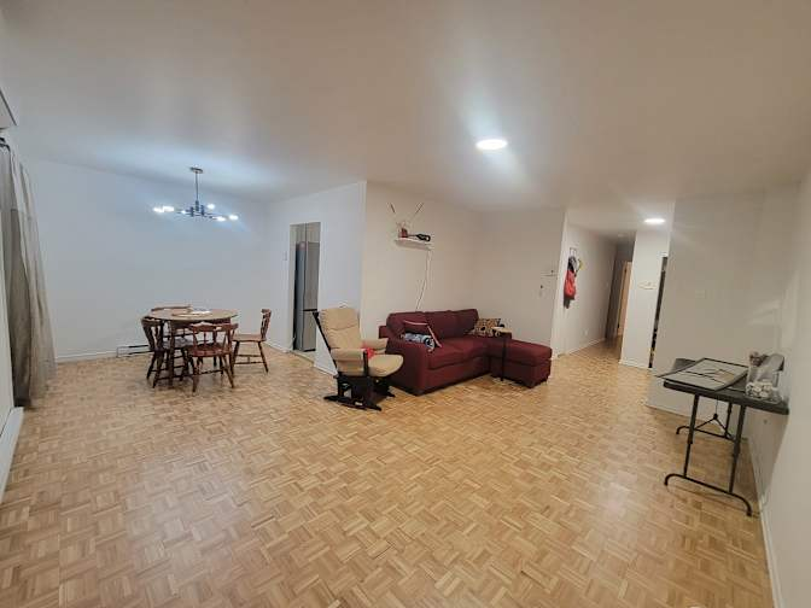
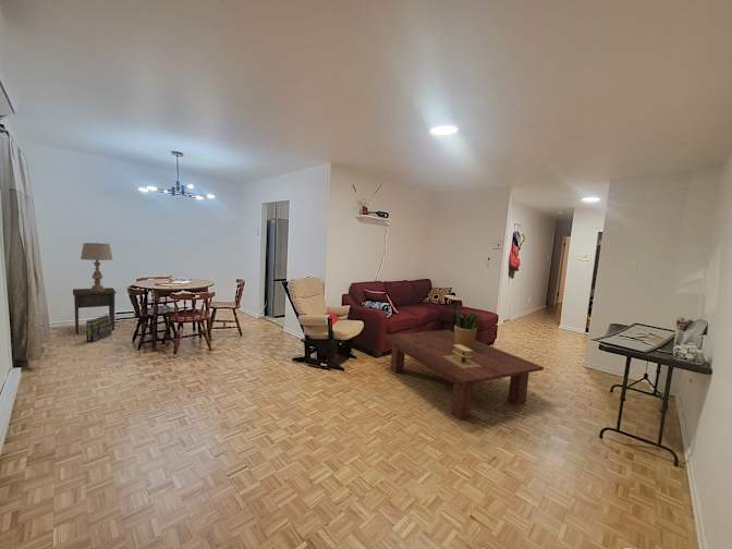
+ coffee table (452, 366)
+ box (99, 328)
+ nightstand (94, 306)
+ potted plant (465, 329)
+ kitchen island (461, 354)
+ lamp (97, 267)
